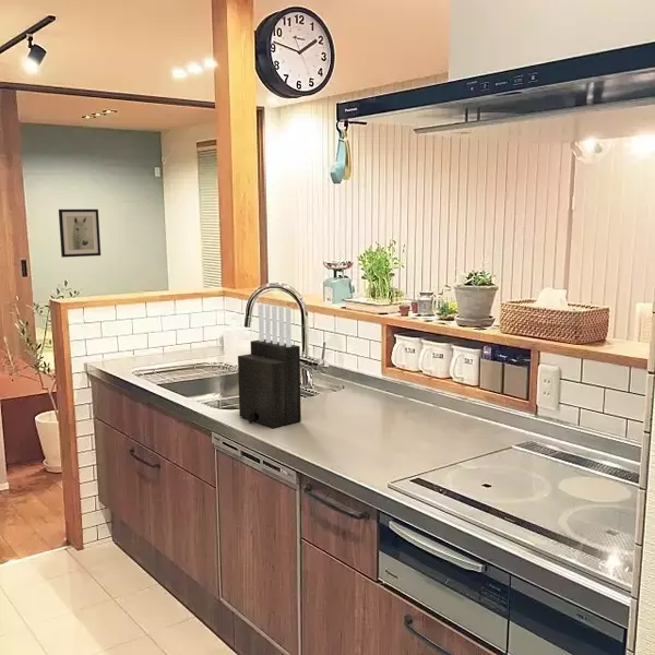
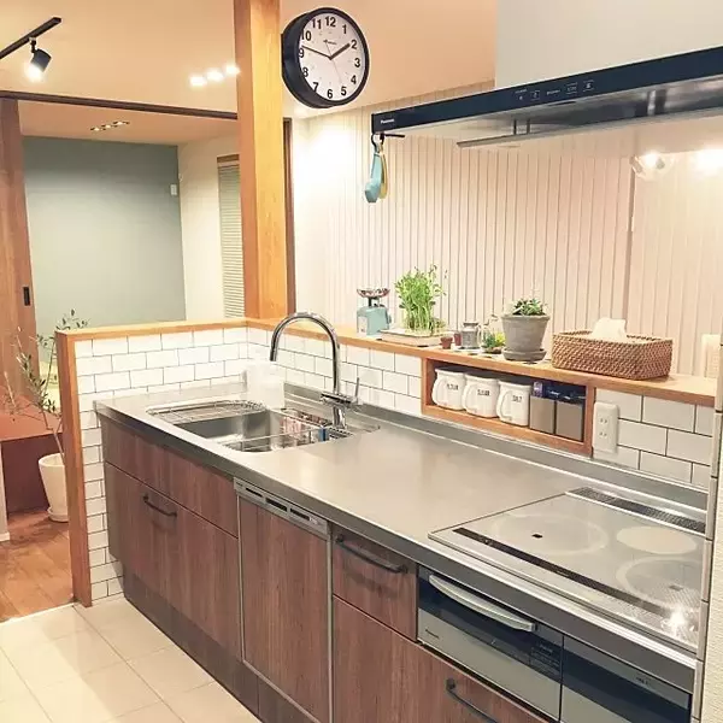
- knife block (265, 364)
- wall art (80, 233)
